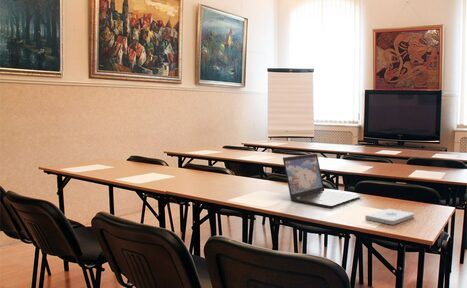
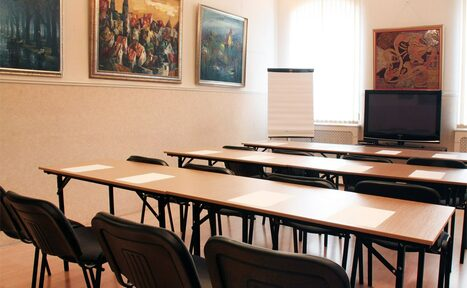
- laptop (321, 178)
- notepad (390, 216)
